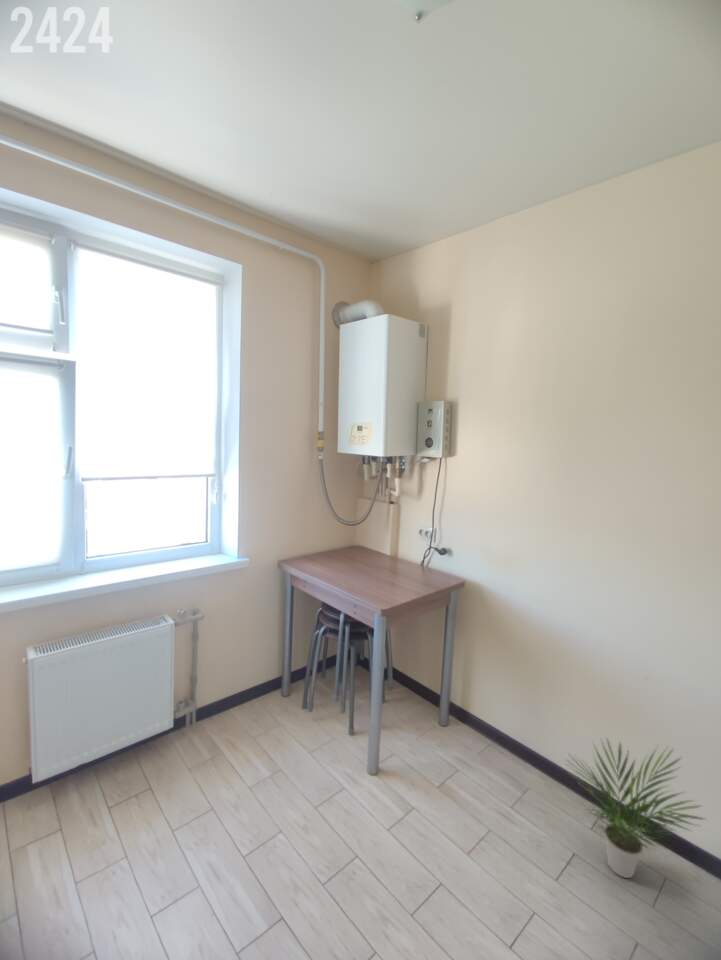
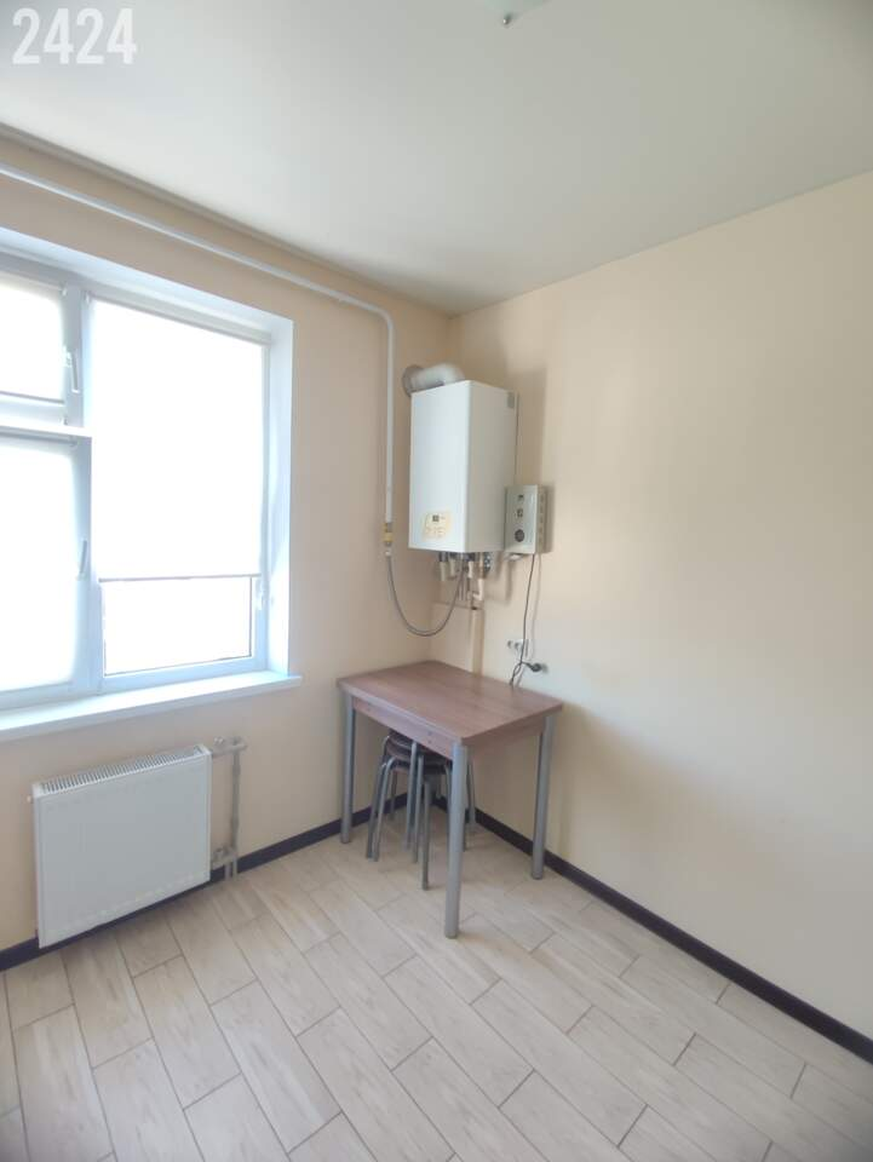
- potted plant (624, 810)
